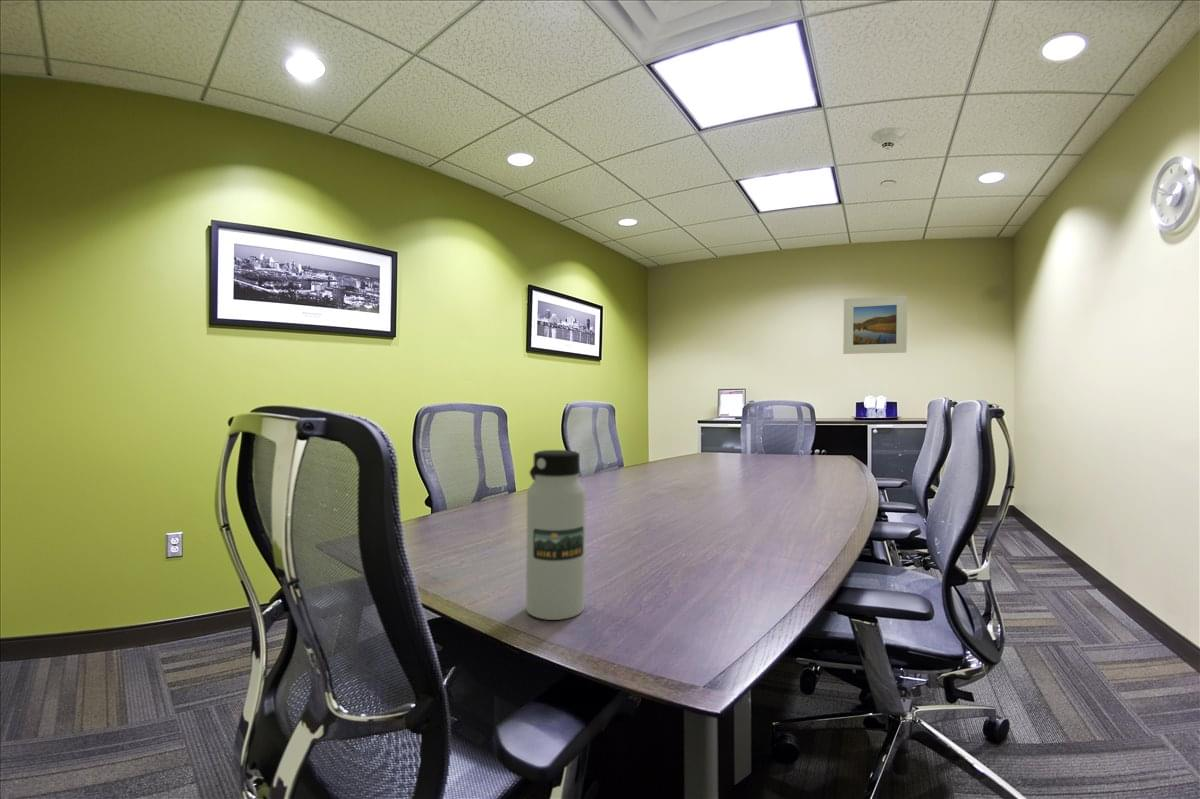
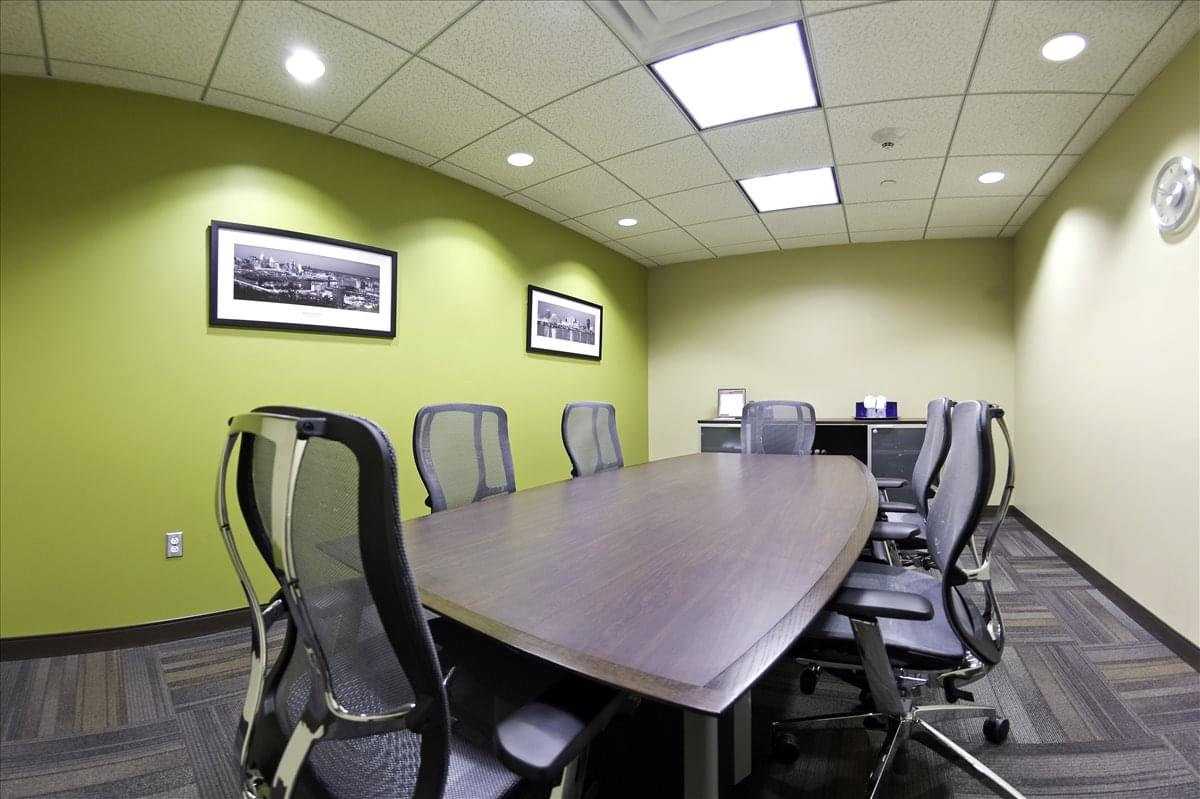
- water bottle (556, 529)
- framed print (874, 325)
